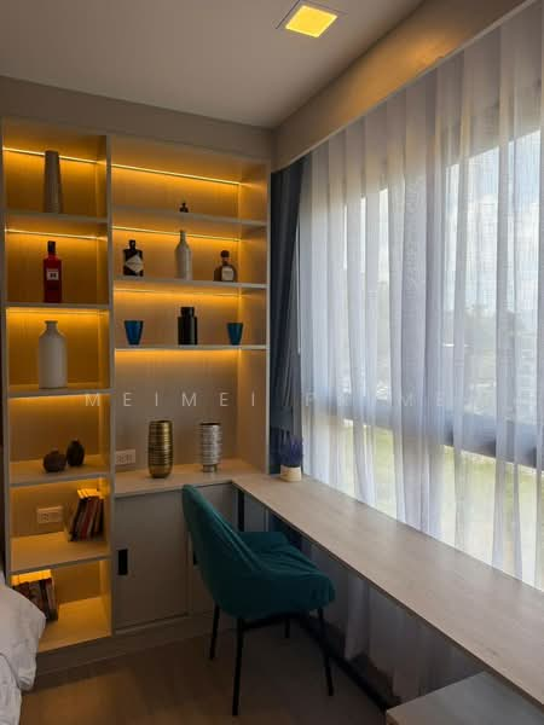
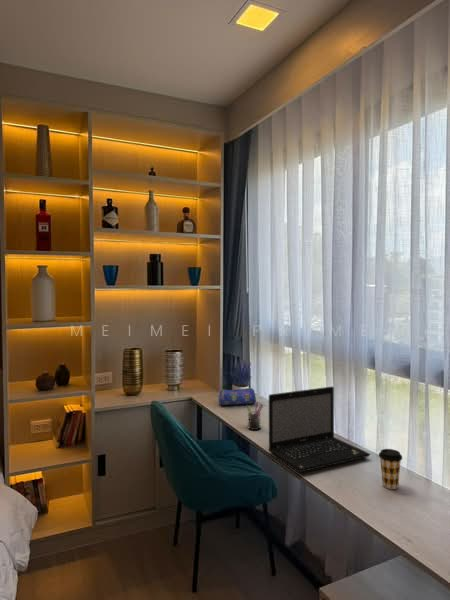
+ coffee cup (390, 468)
+ pencil case (237, 396)
+ pen holder (253, 414)
+ laptop (318, 426)
